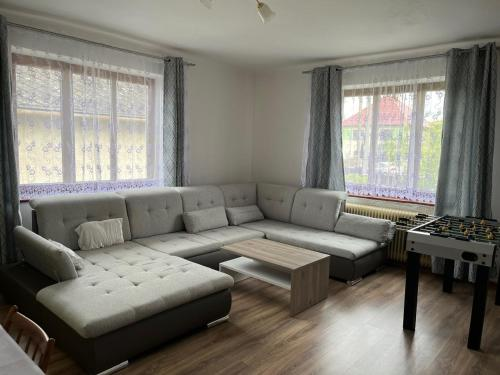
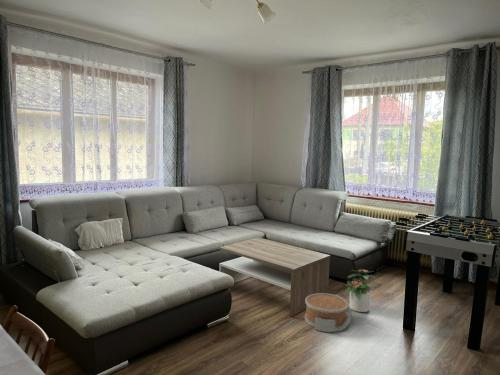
+ potted plant (360, 288)
+ basket (327, 311)
